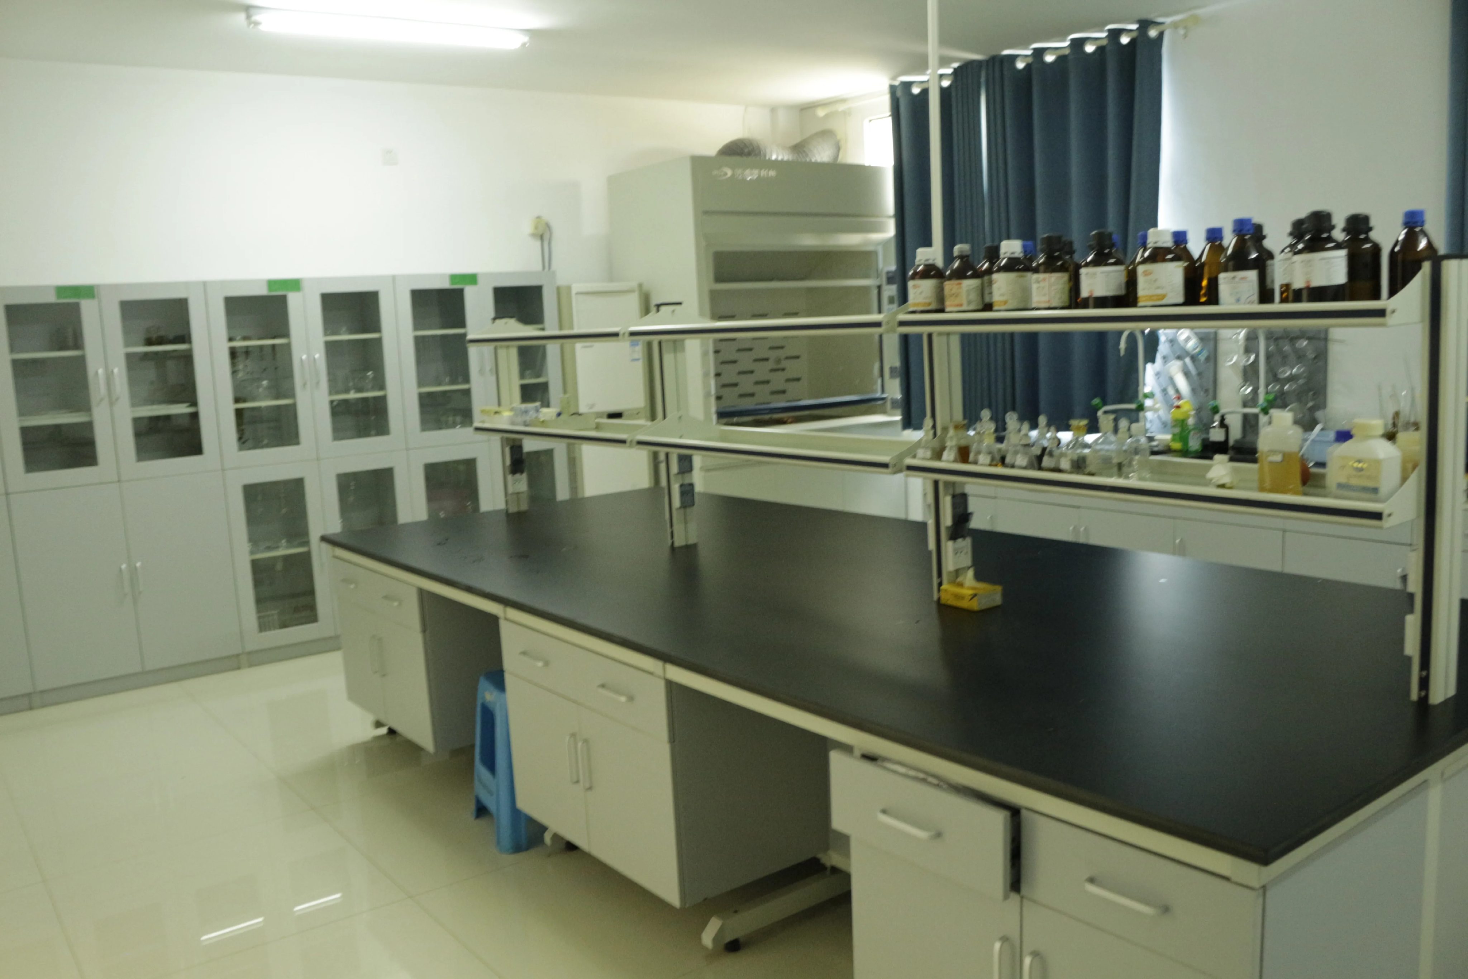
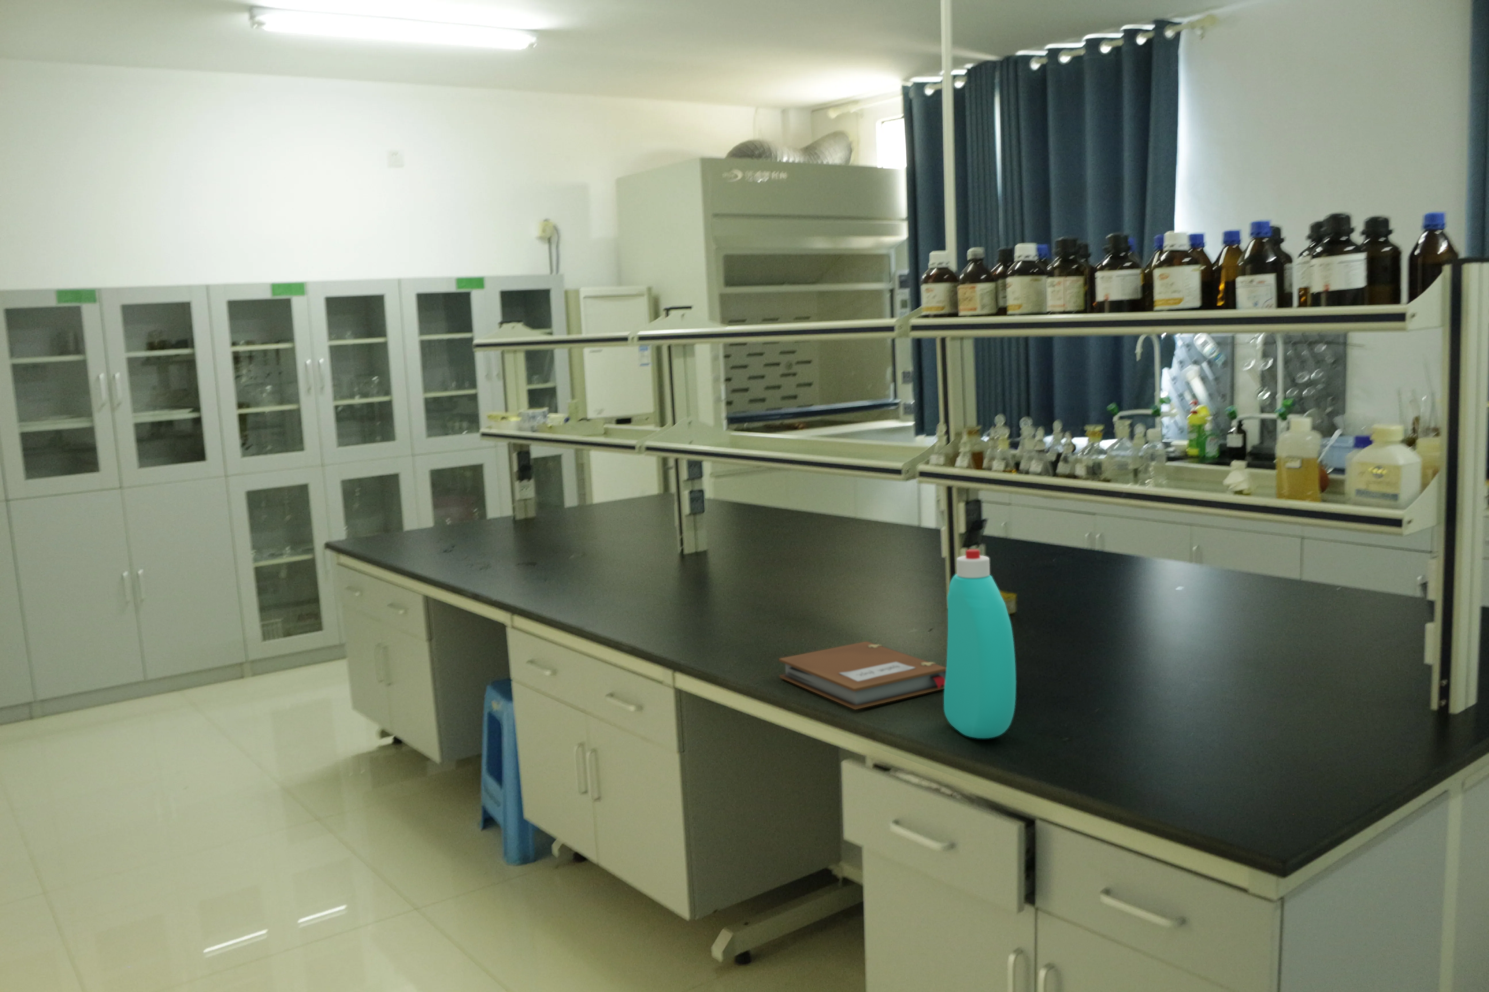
+ bottle (978, 643)
+ notebook (866, 673)
